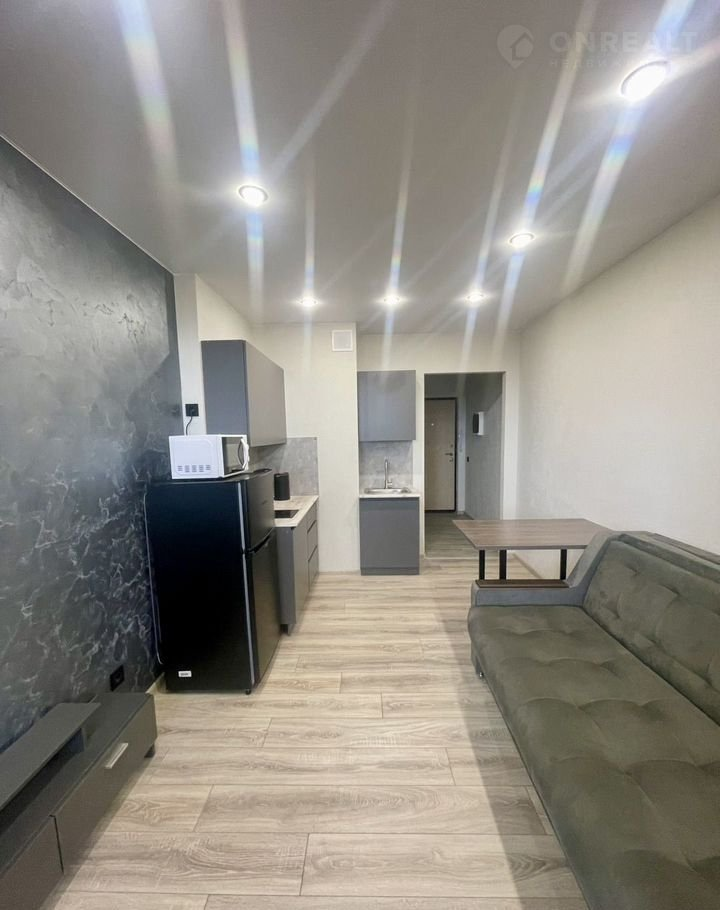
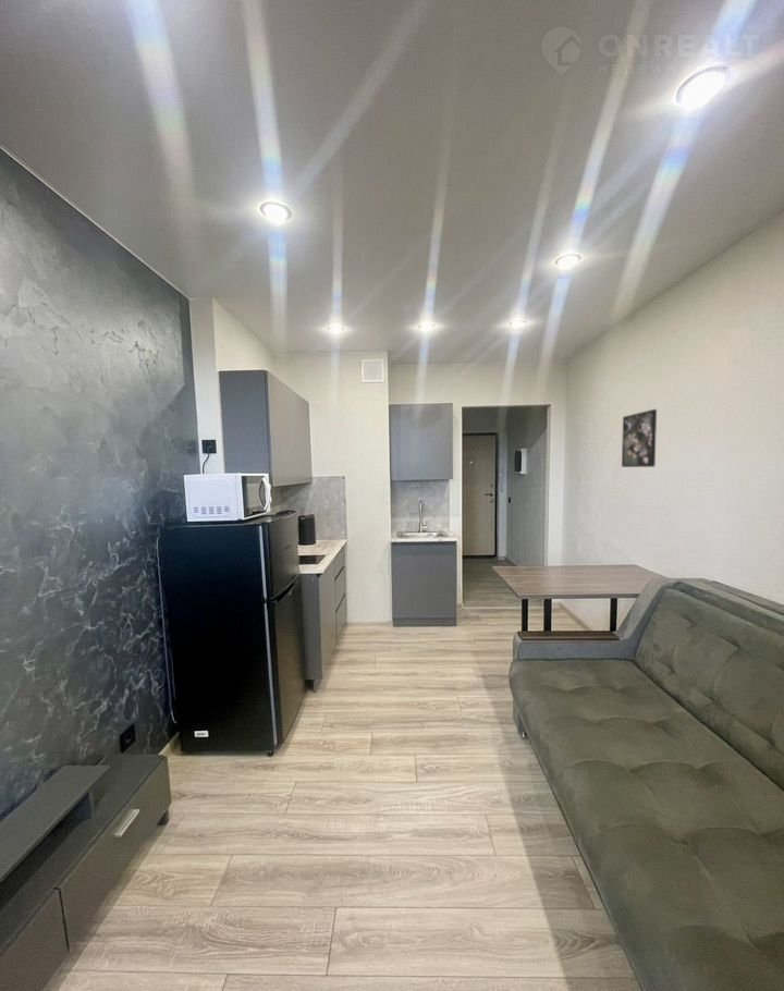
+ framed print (637, 440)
